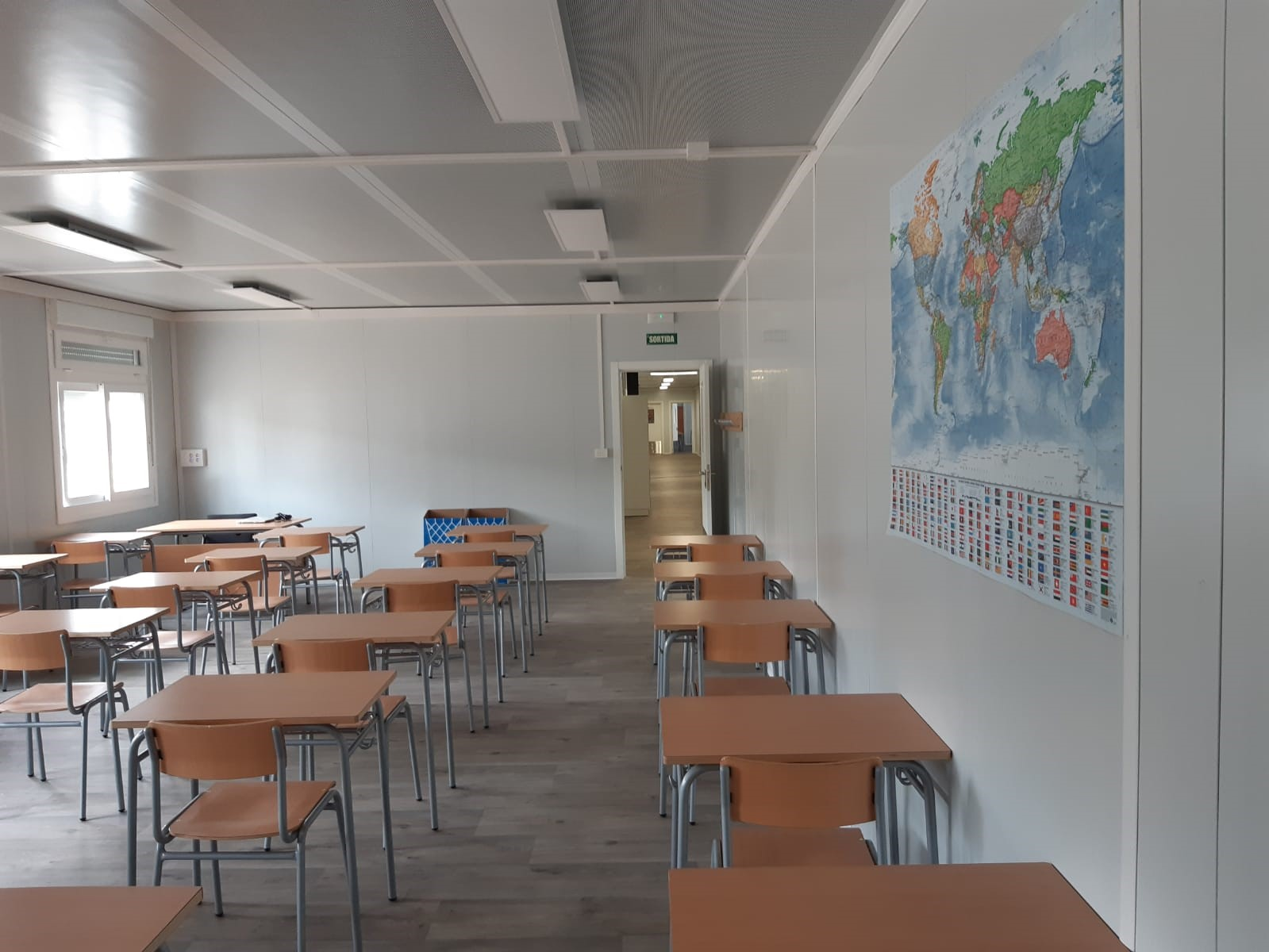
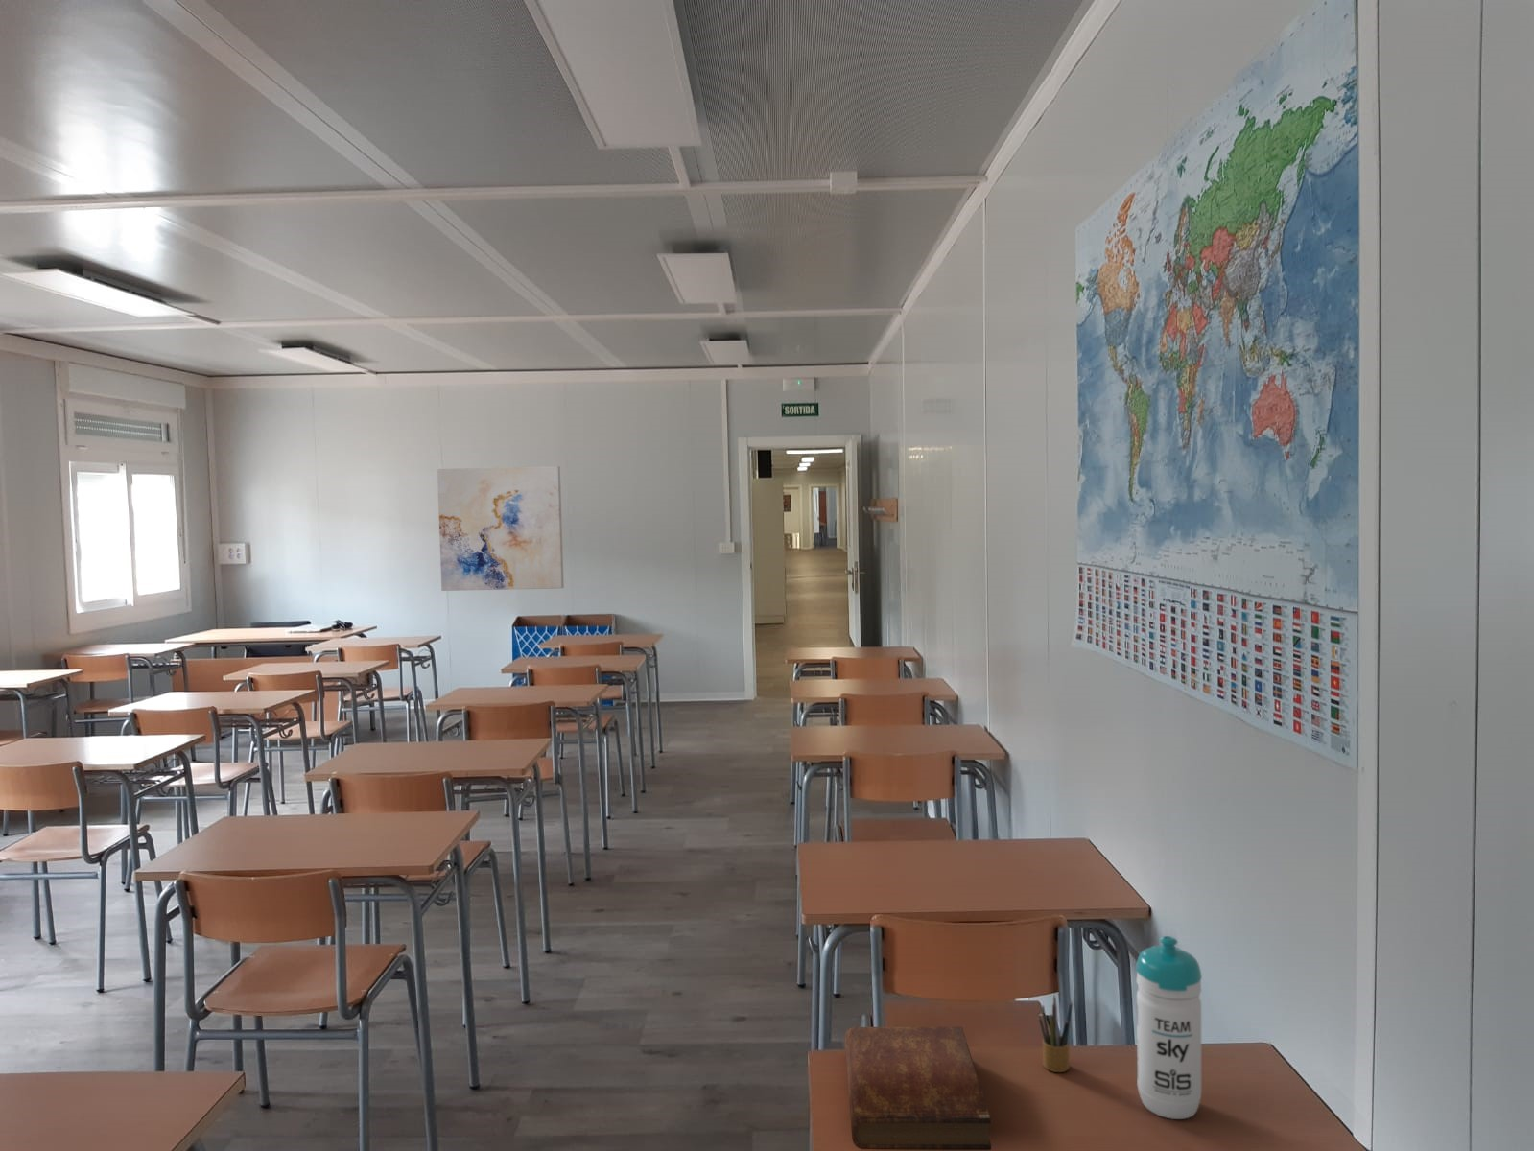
+ wall art (500, 528)
+ water bottle (1169, 1022)
+ pencil box (1058, 1035)
+ bible (911, 1083)
